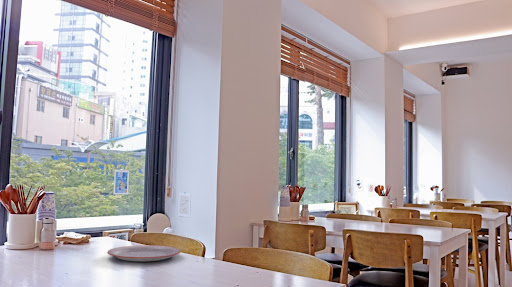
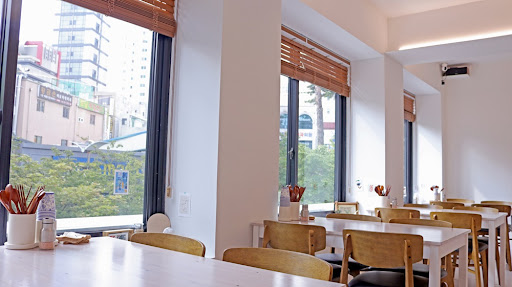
- plate (144, 253)
